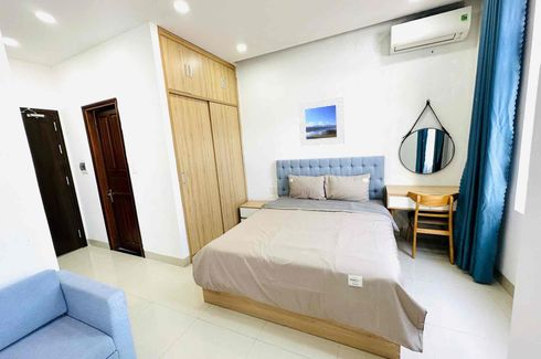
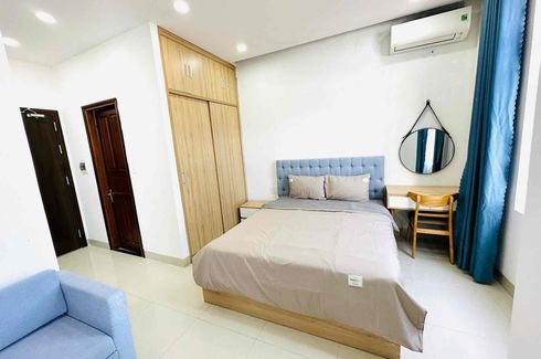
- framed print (320, 123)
